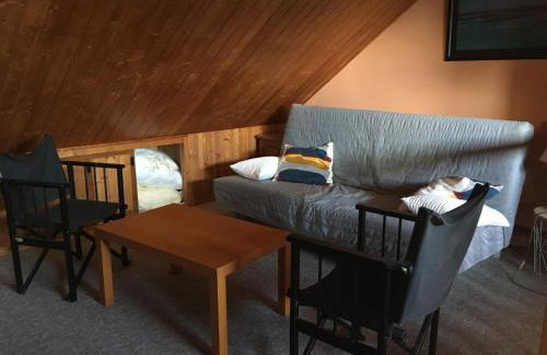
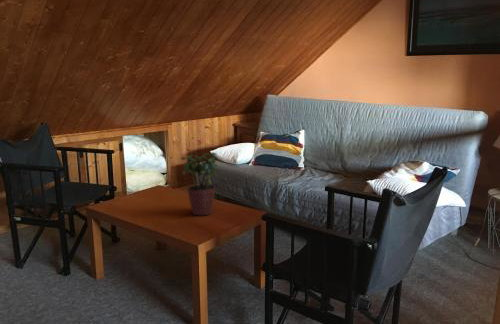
+ potted plant (199, 182)
